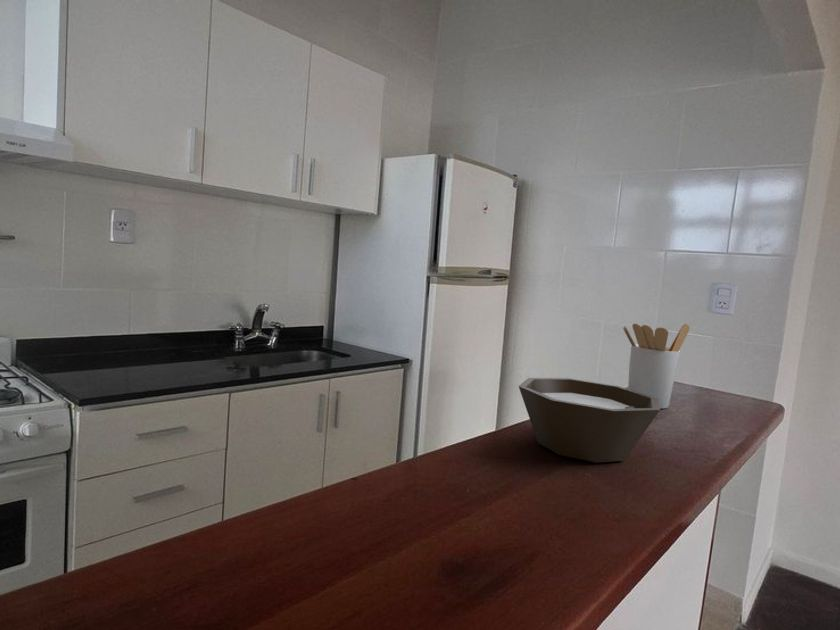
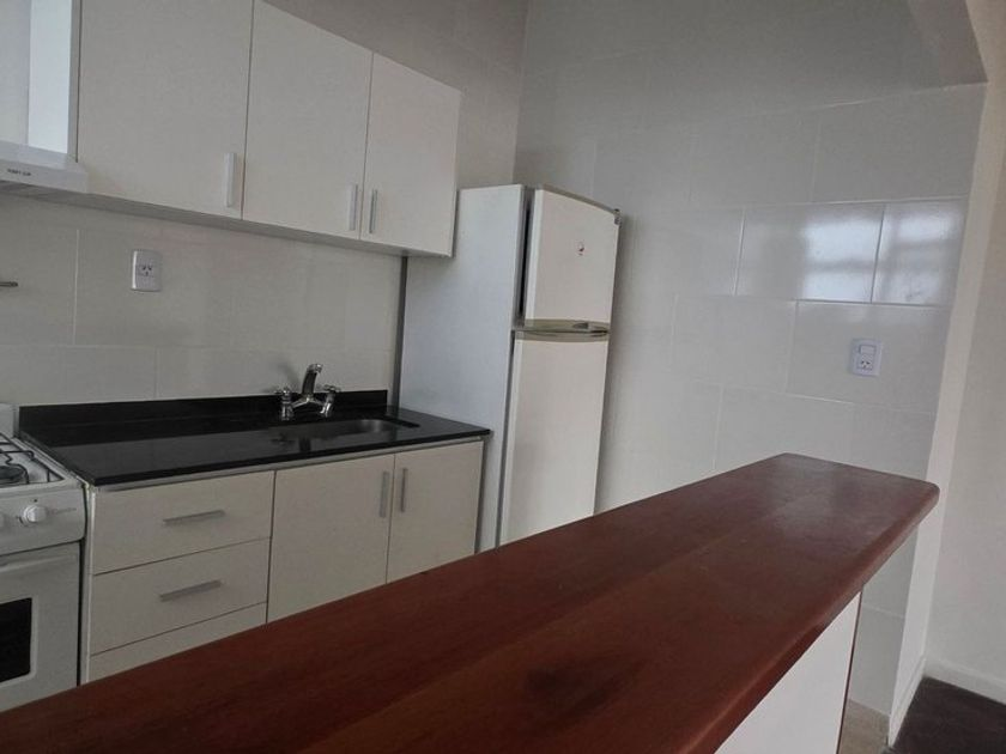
- bowl (585, 419)
- utensil holder (650, 363)
